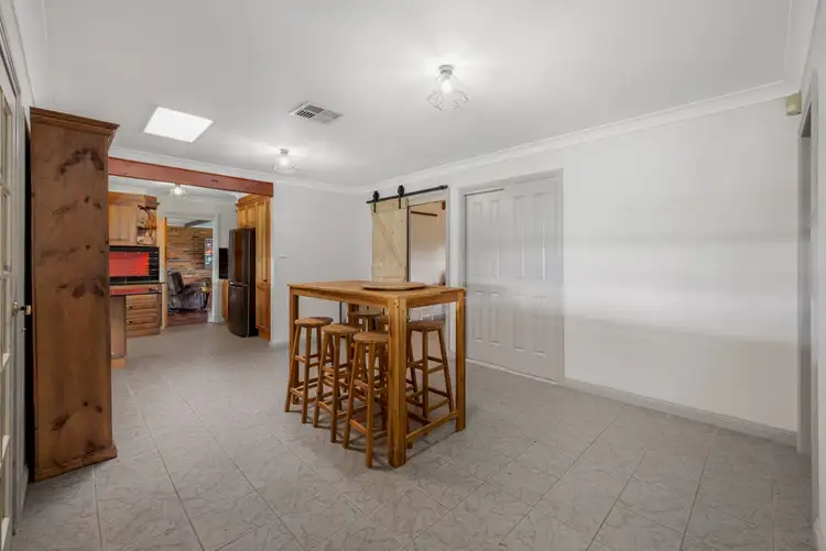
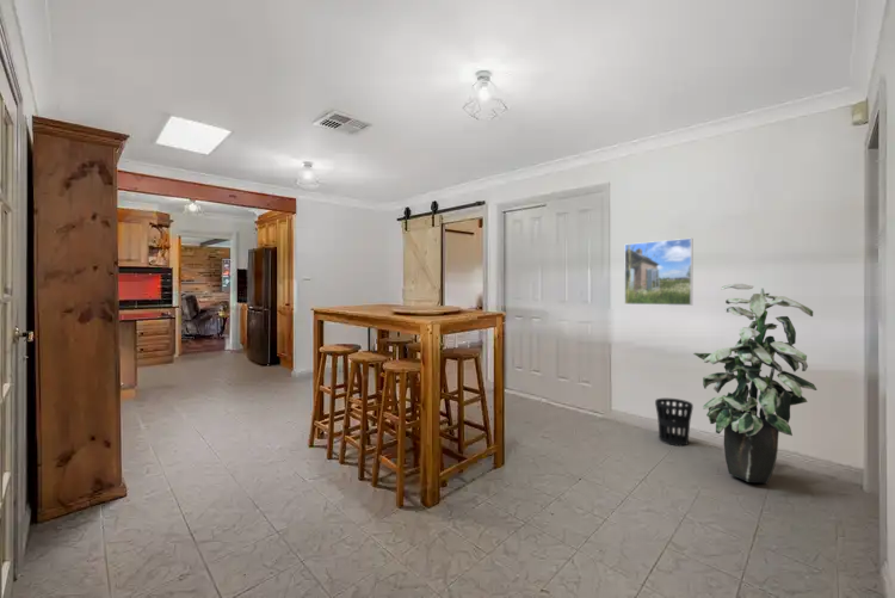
+ indoor plant (748, 380)
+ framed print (656, 272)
+ wastebasket (673, 421)
